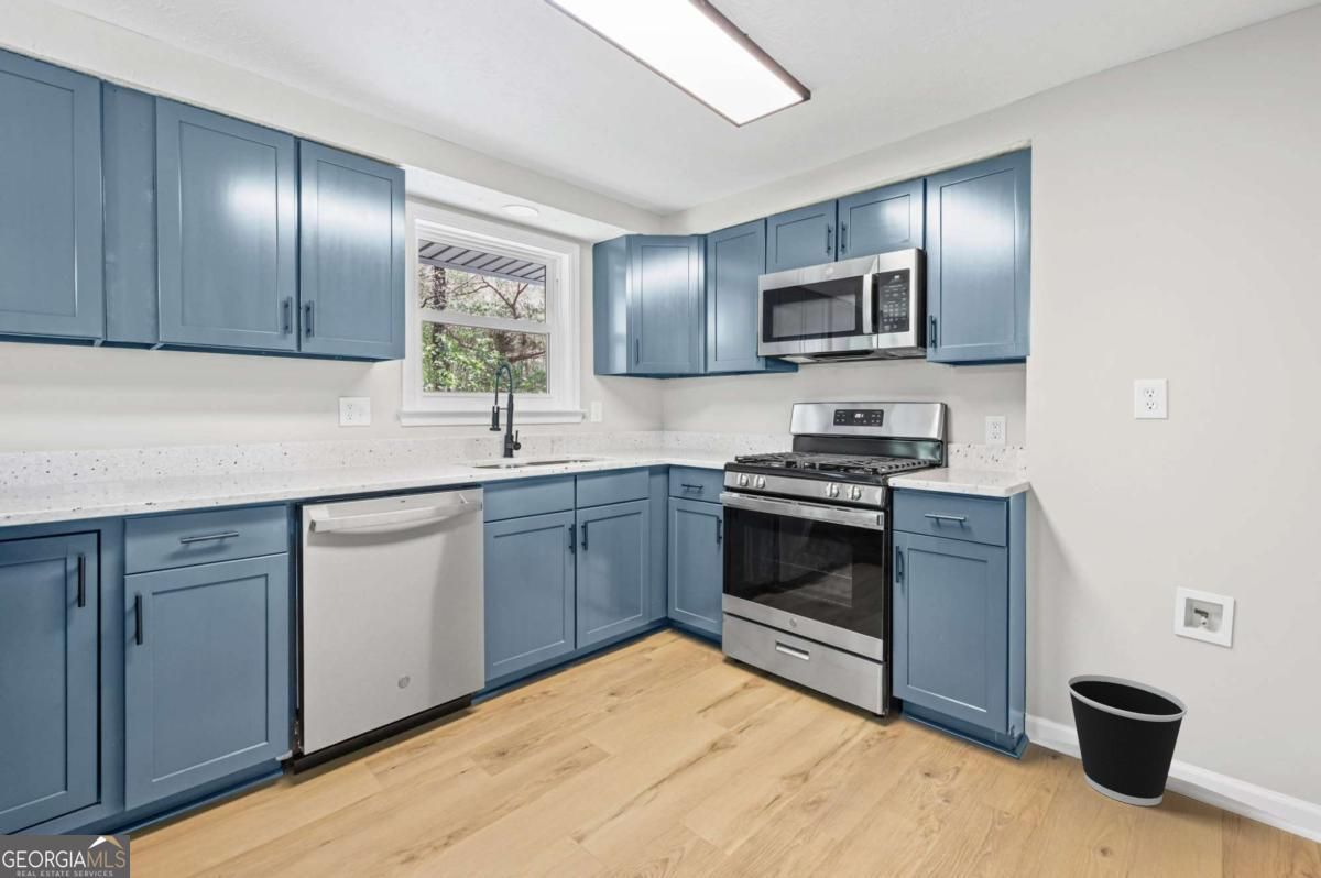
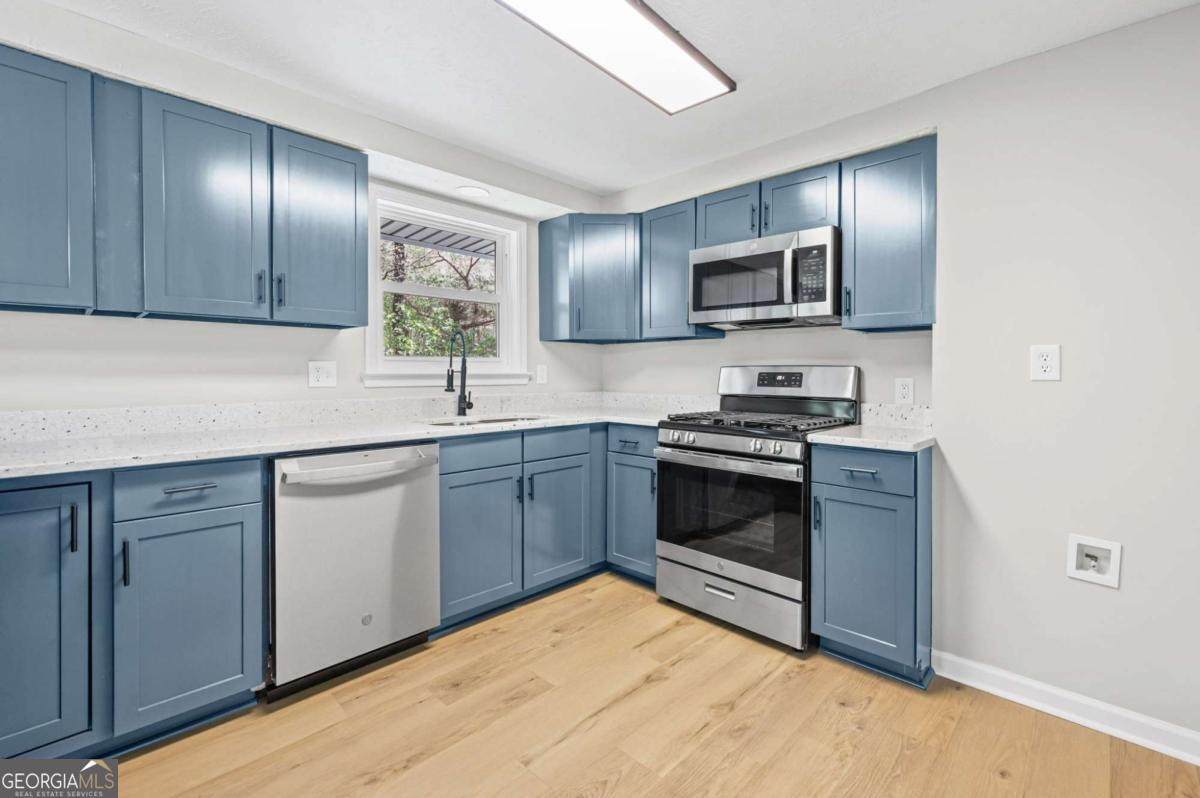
- wastebasket (1123, 739)
